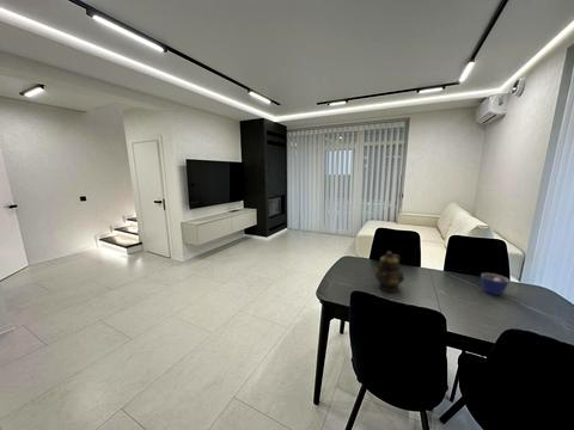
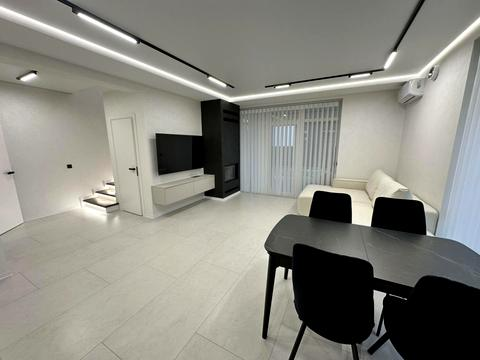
- teapot (389, 269)
- cup (491, 282)
